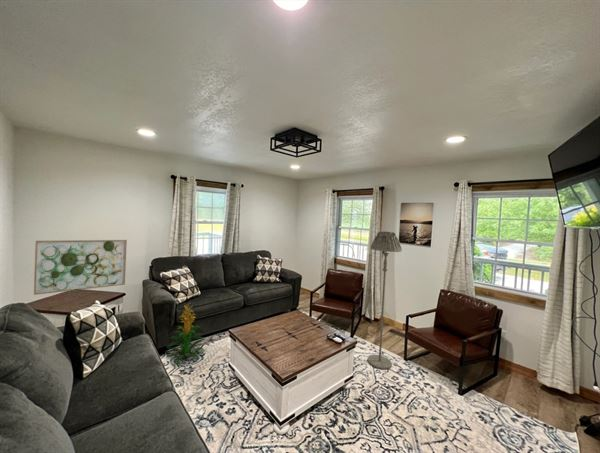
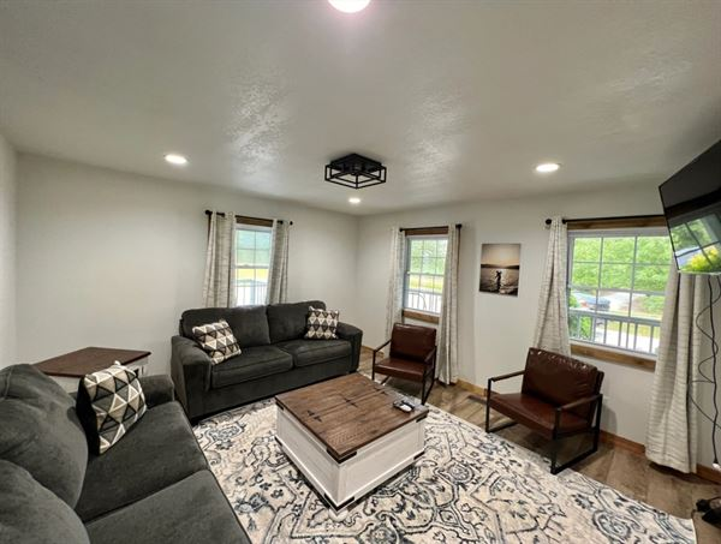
- indoor plant (187, 329)
- wall art (84, 264)
- floor lamp (383, 297)
